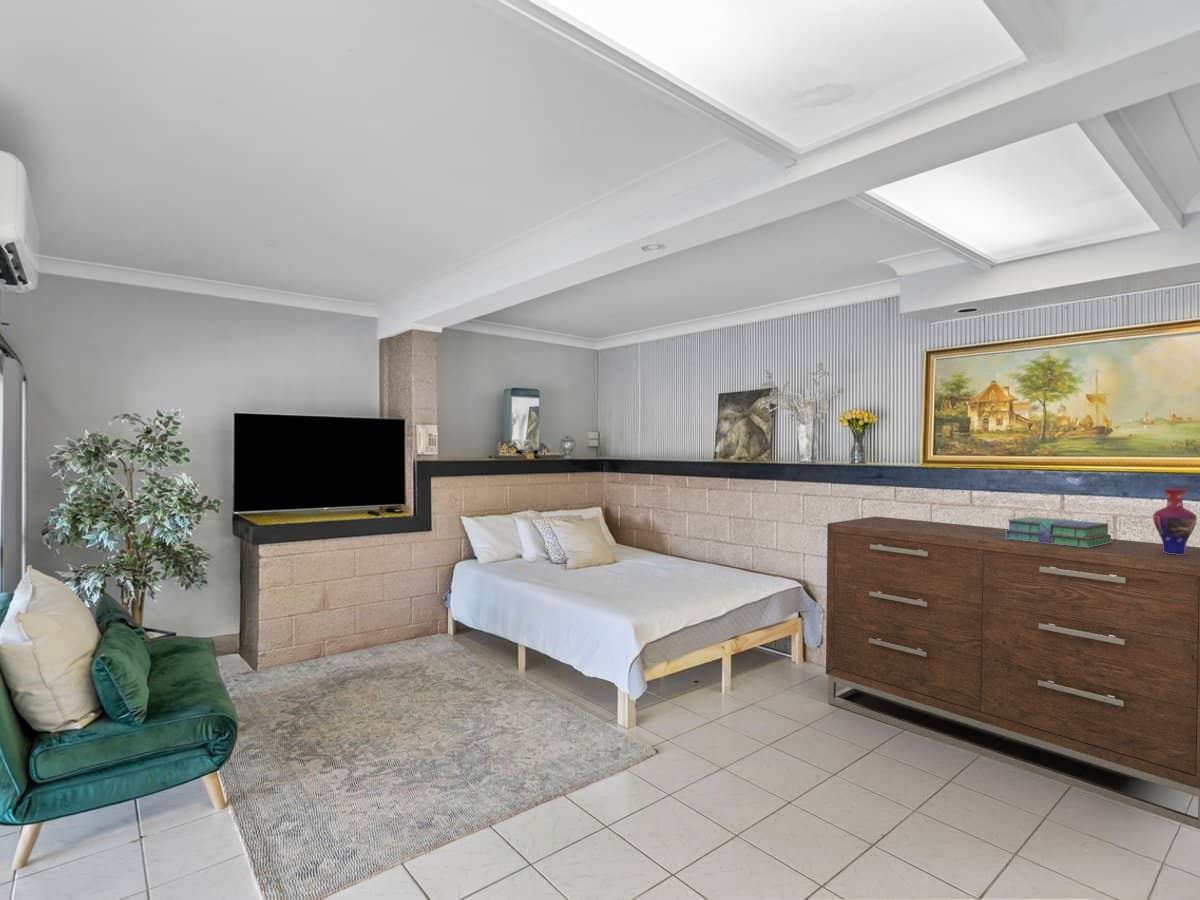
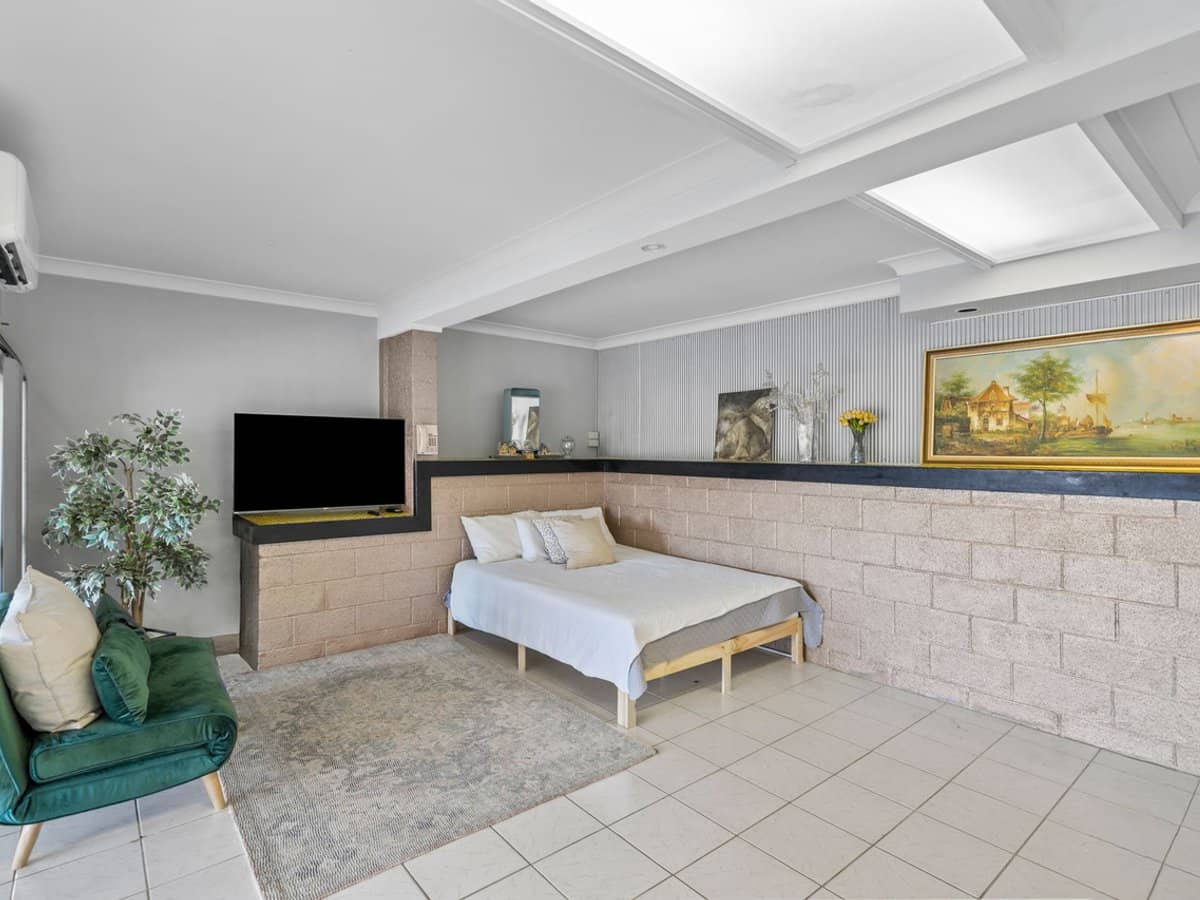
- stack of books (1056, 530)
- vase (1174, 520)
- dresser (1001, 637)
